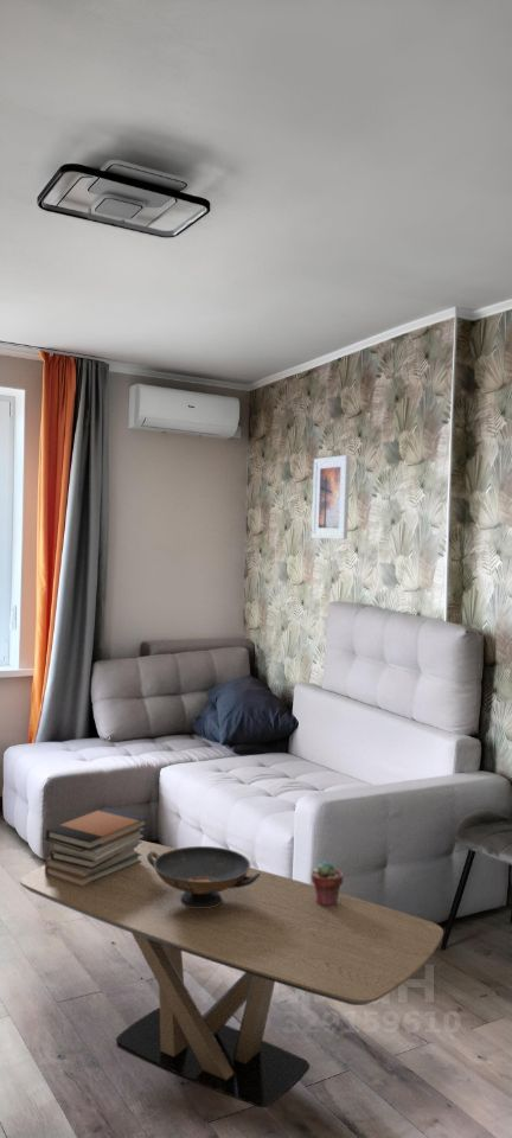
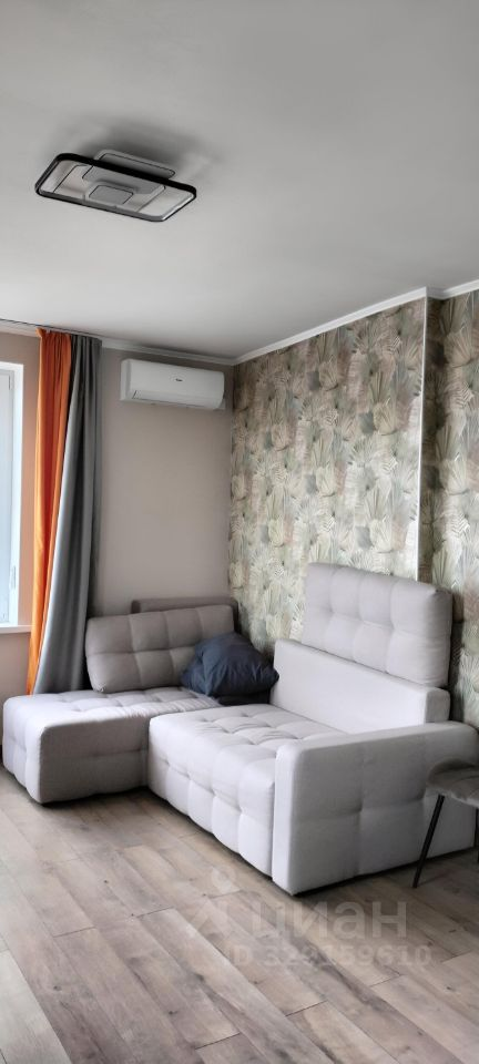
- coffee table (229, 989)
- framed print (329, 498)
- decorative bowl (201, 880)
- book stack (96, 844)
- potted succulent (326, 881)
